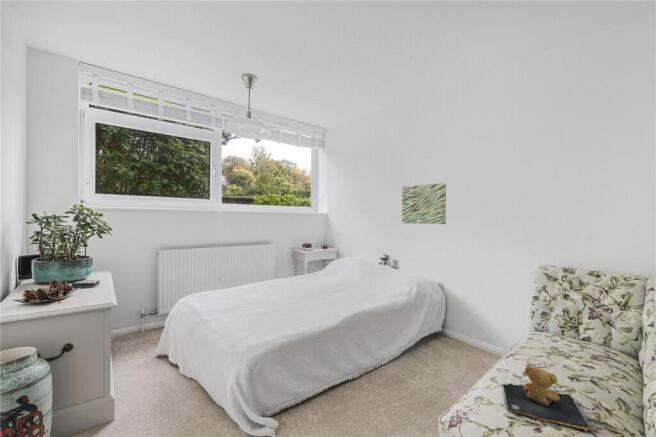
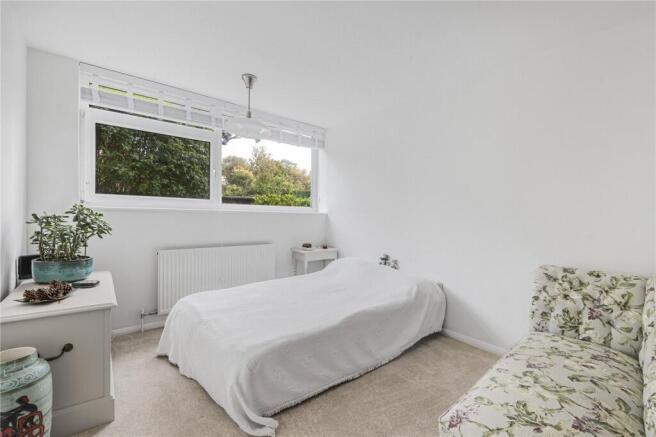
- wall art (422, 204)
- teddy bear (541, 387)
